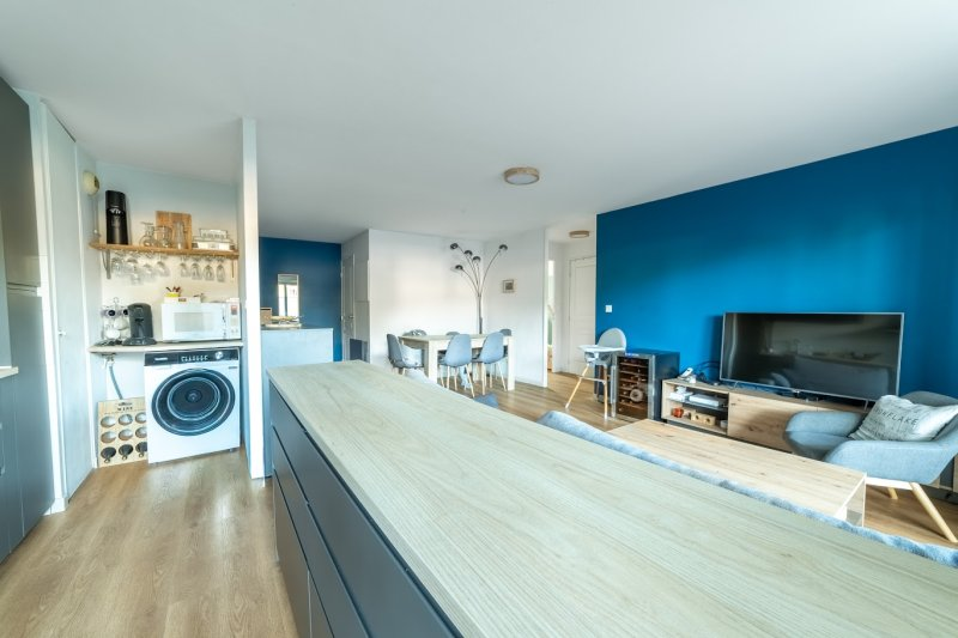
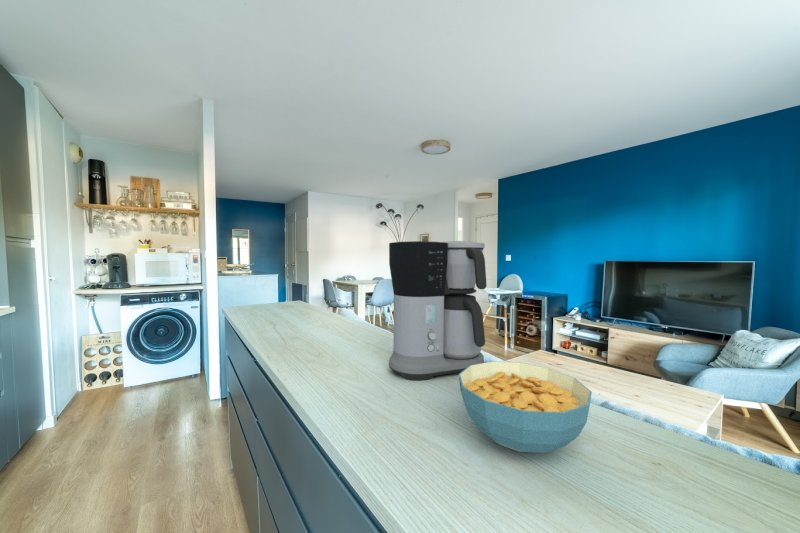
+ cereal bowl (520, 411)
+ coffee maker (441, 305)
